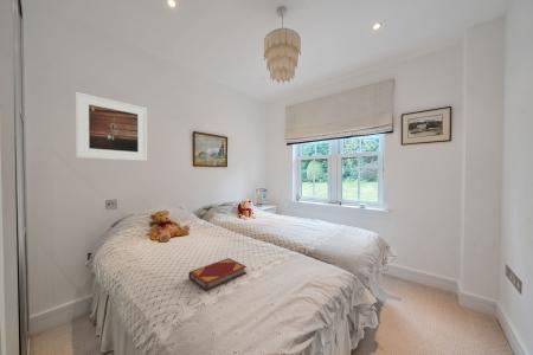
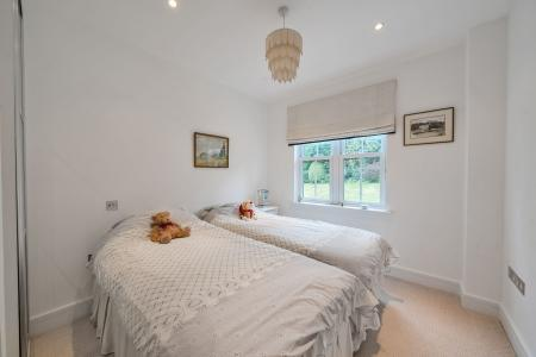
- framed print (115, 130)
- hardback book (218, 272)
